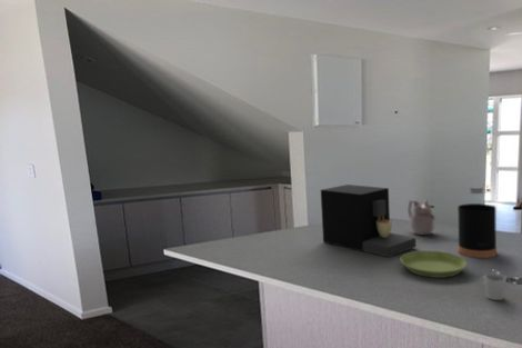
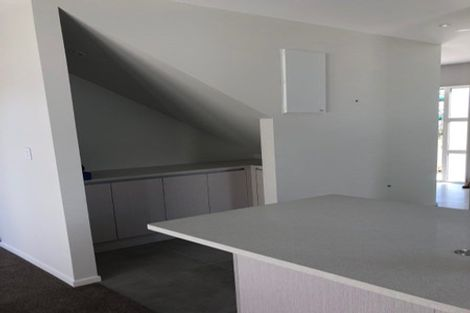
- saucer (432, 265)
- teapot (421, 216)
- bottle (476, 219)
- coffee maker (365, 217)
- cup (492, 278)
